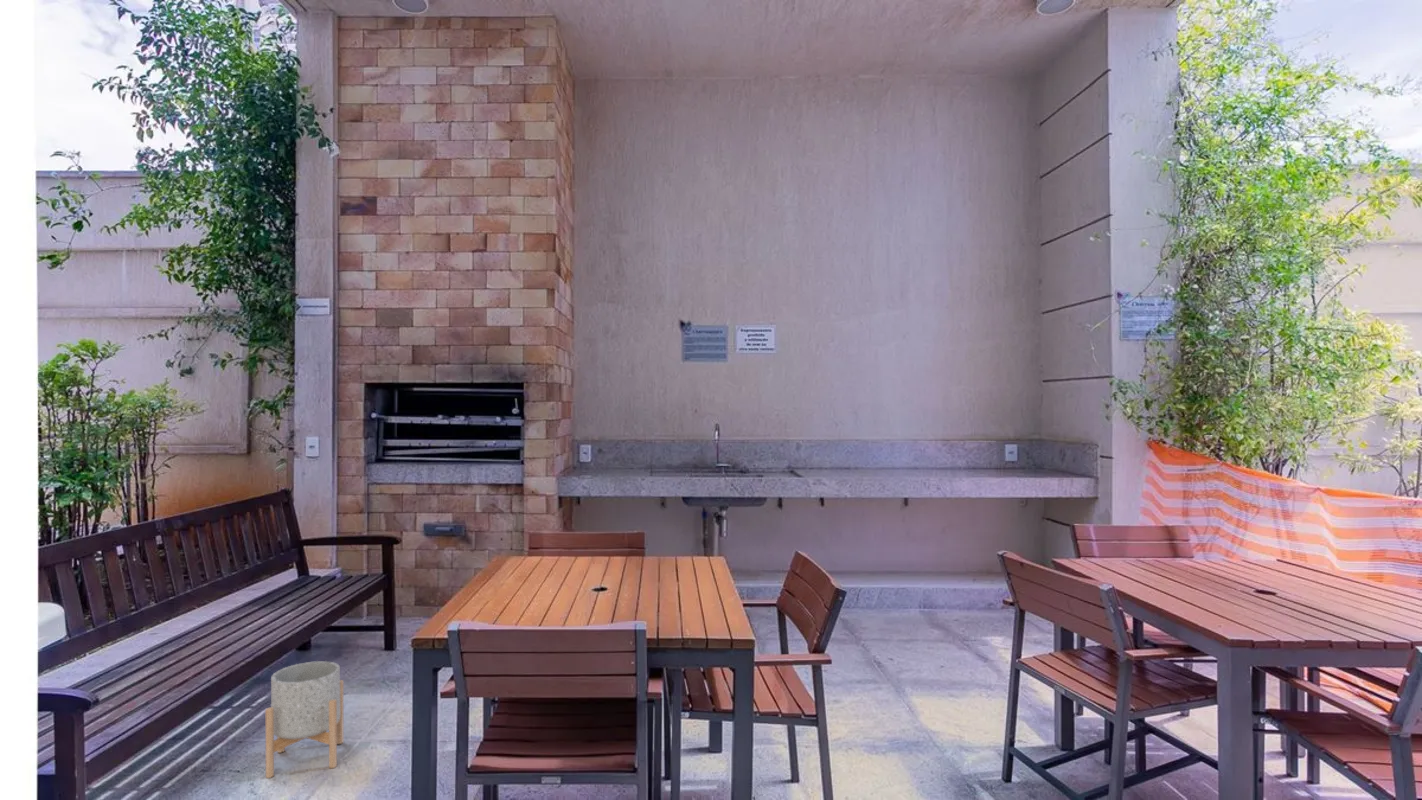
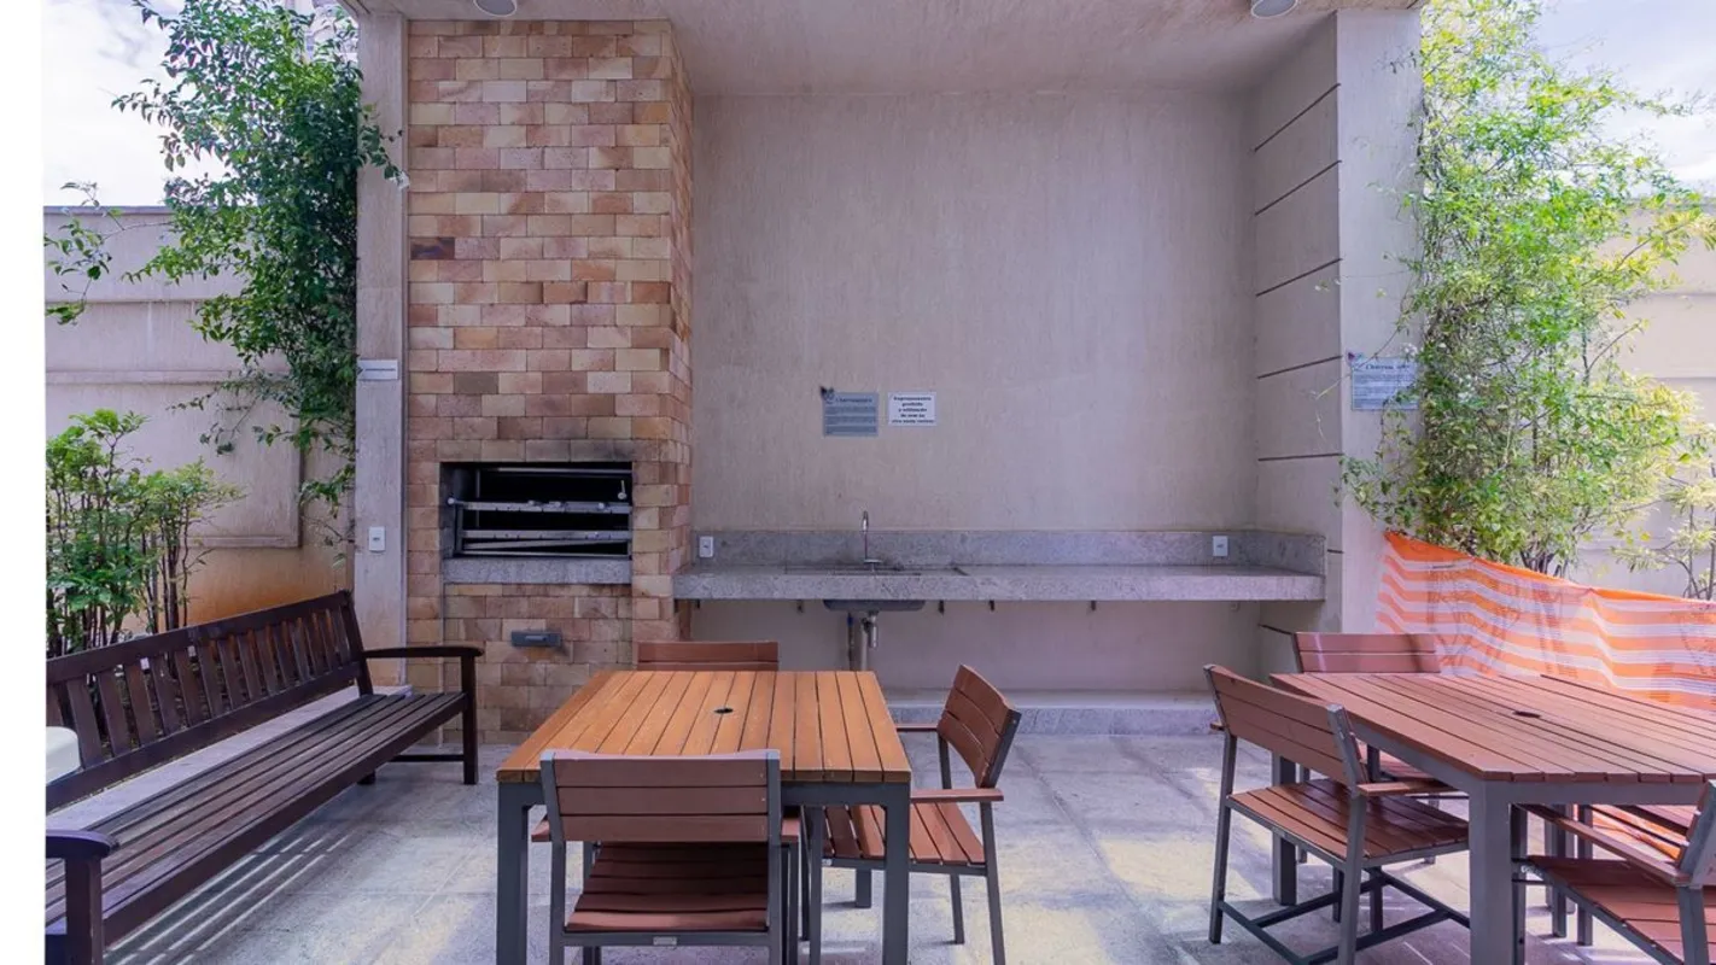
- planter (306, 715)
